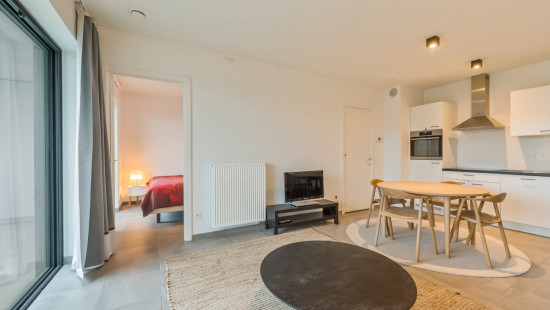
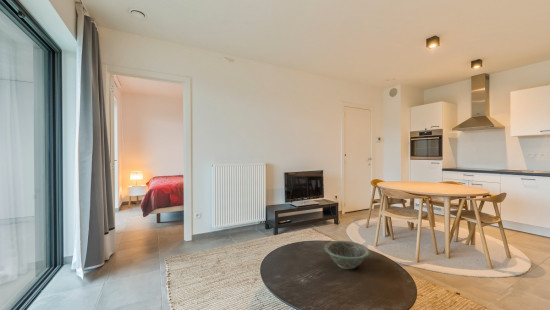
+ decorative bowl (346, 256)
